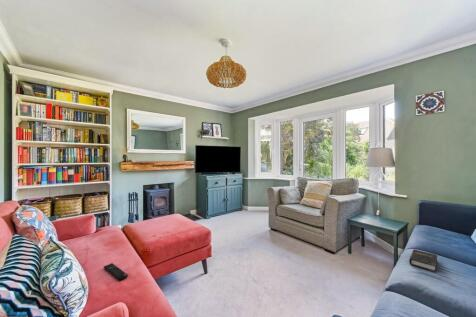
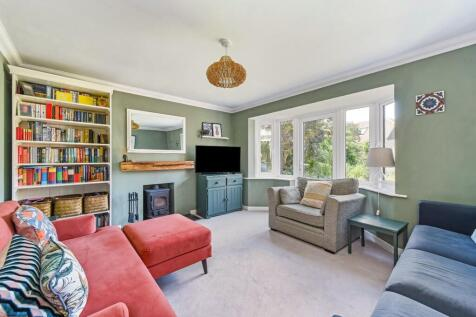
- hardback book (423, 259)
- remote control (115, 271)
